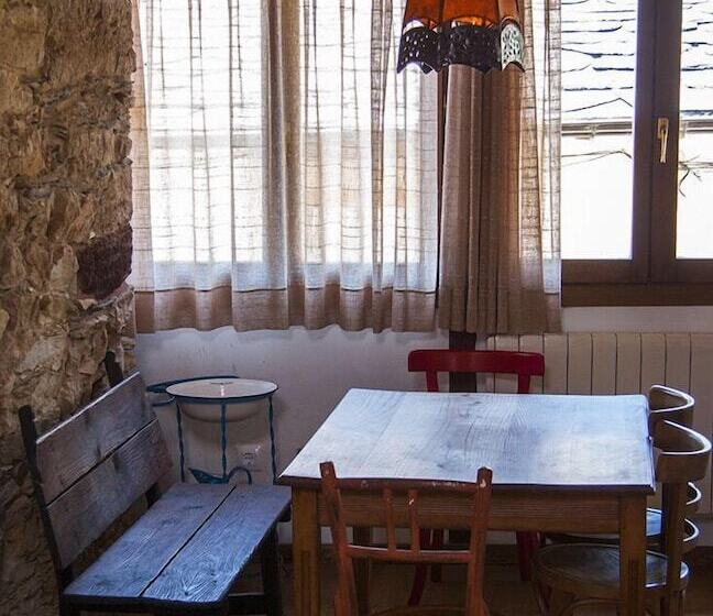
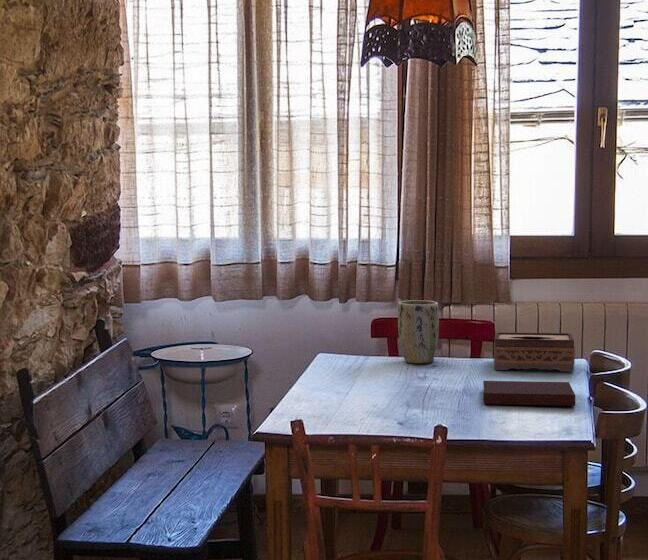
+ notebook (527, 392)
+ plant pot (418, 331)
+ tissue box (533, 351)
